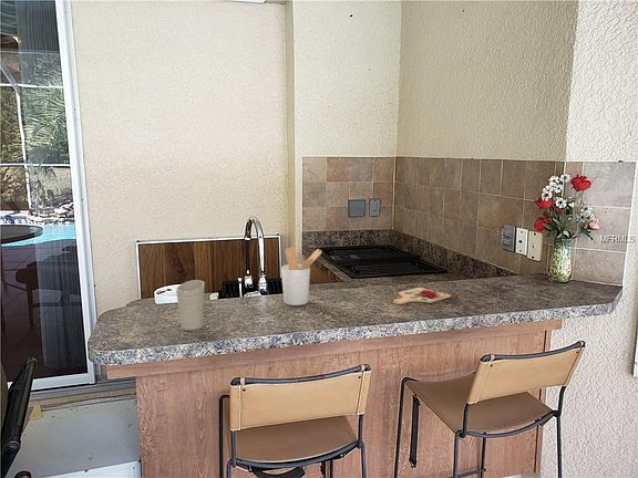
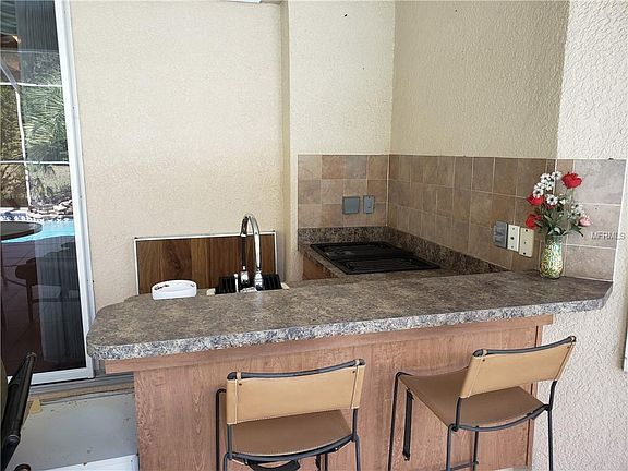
- cup (191, 304)
- utensil holder (302, 274)
- cutting board (415, 294)
